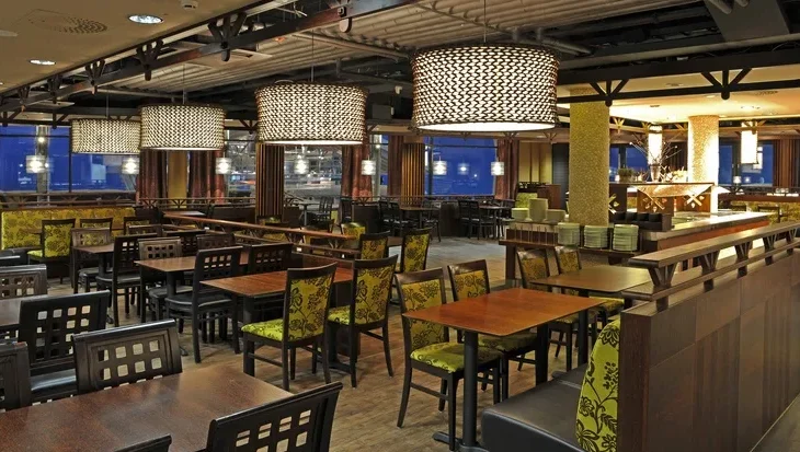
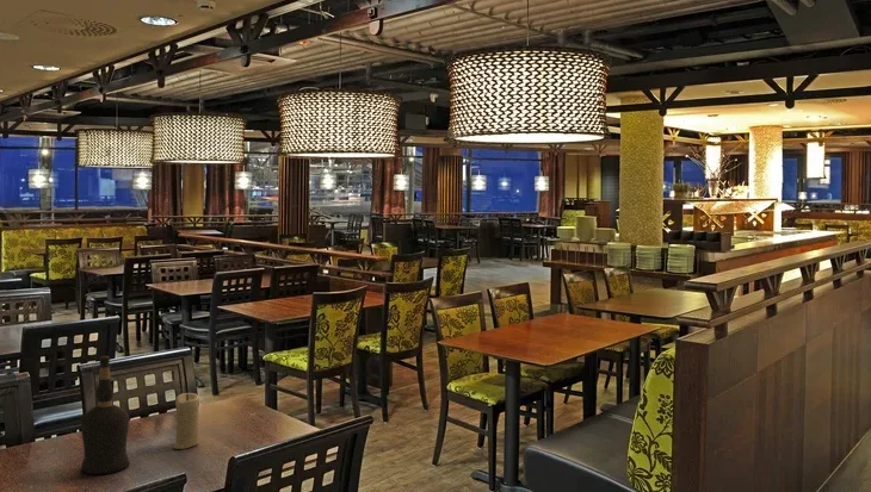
+ liquor bottle (105, 411)
+ candle (186, 418)
